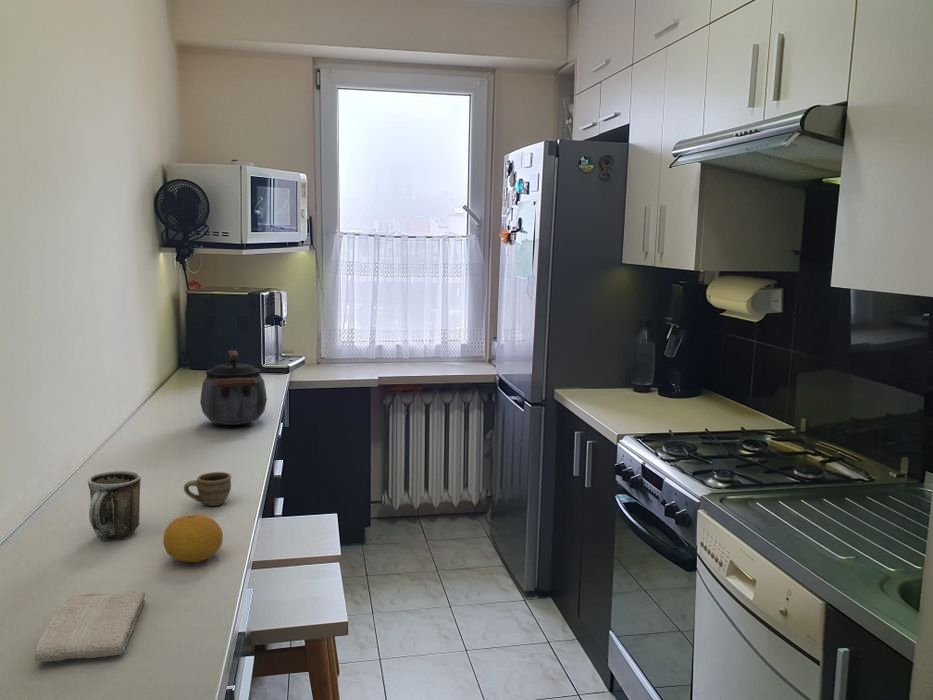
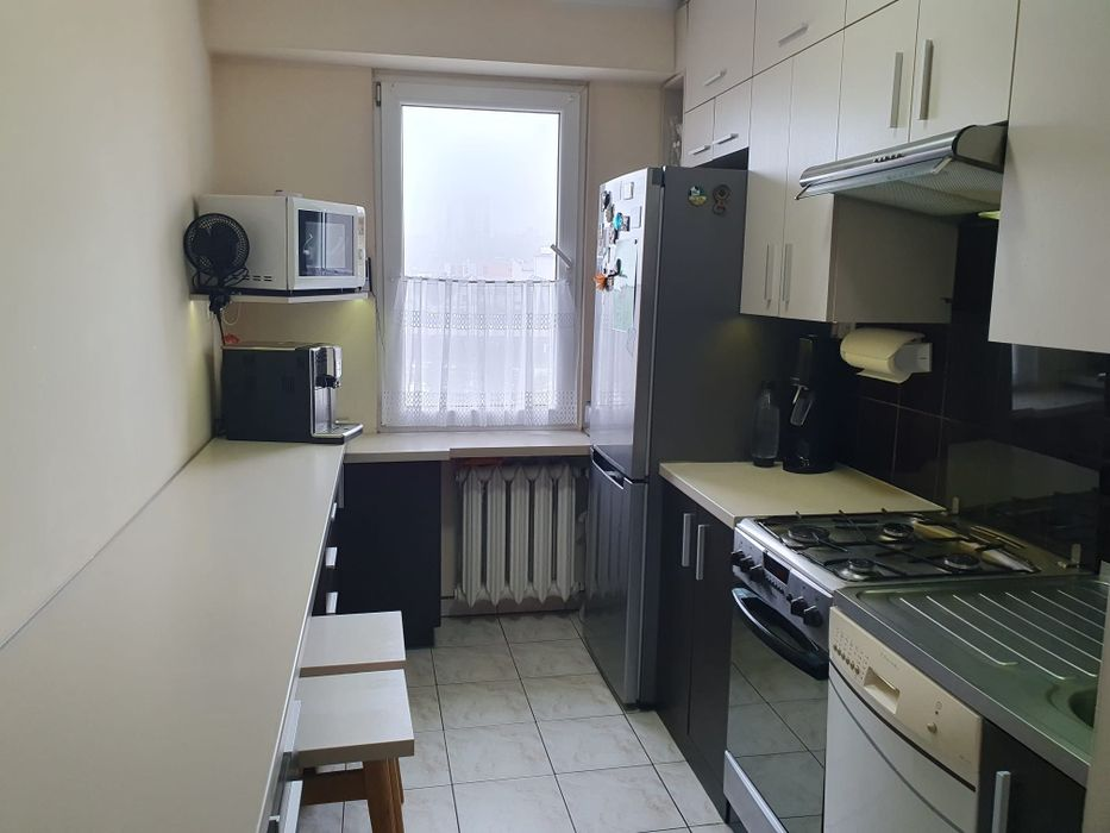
- fruit (192, 537)
- mug (113, 508)
- cup (208, 489)
- kettle (233, 387)
- washcloth (95, 622)
